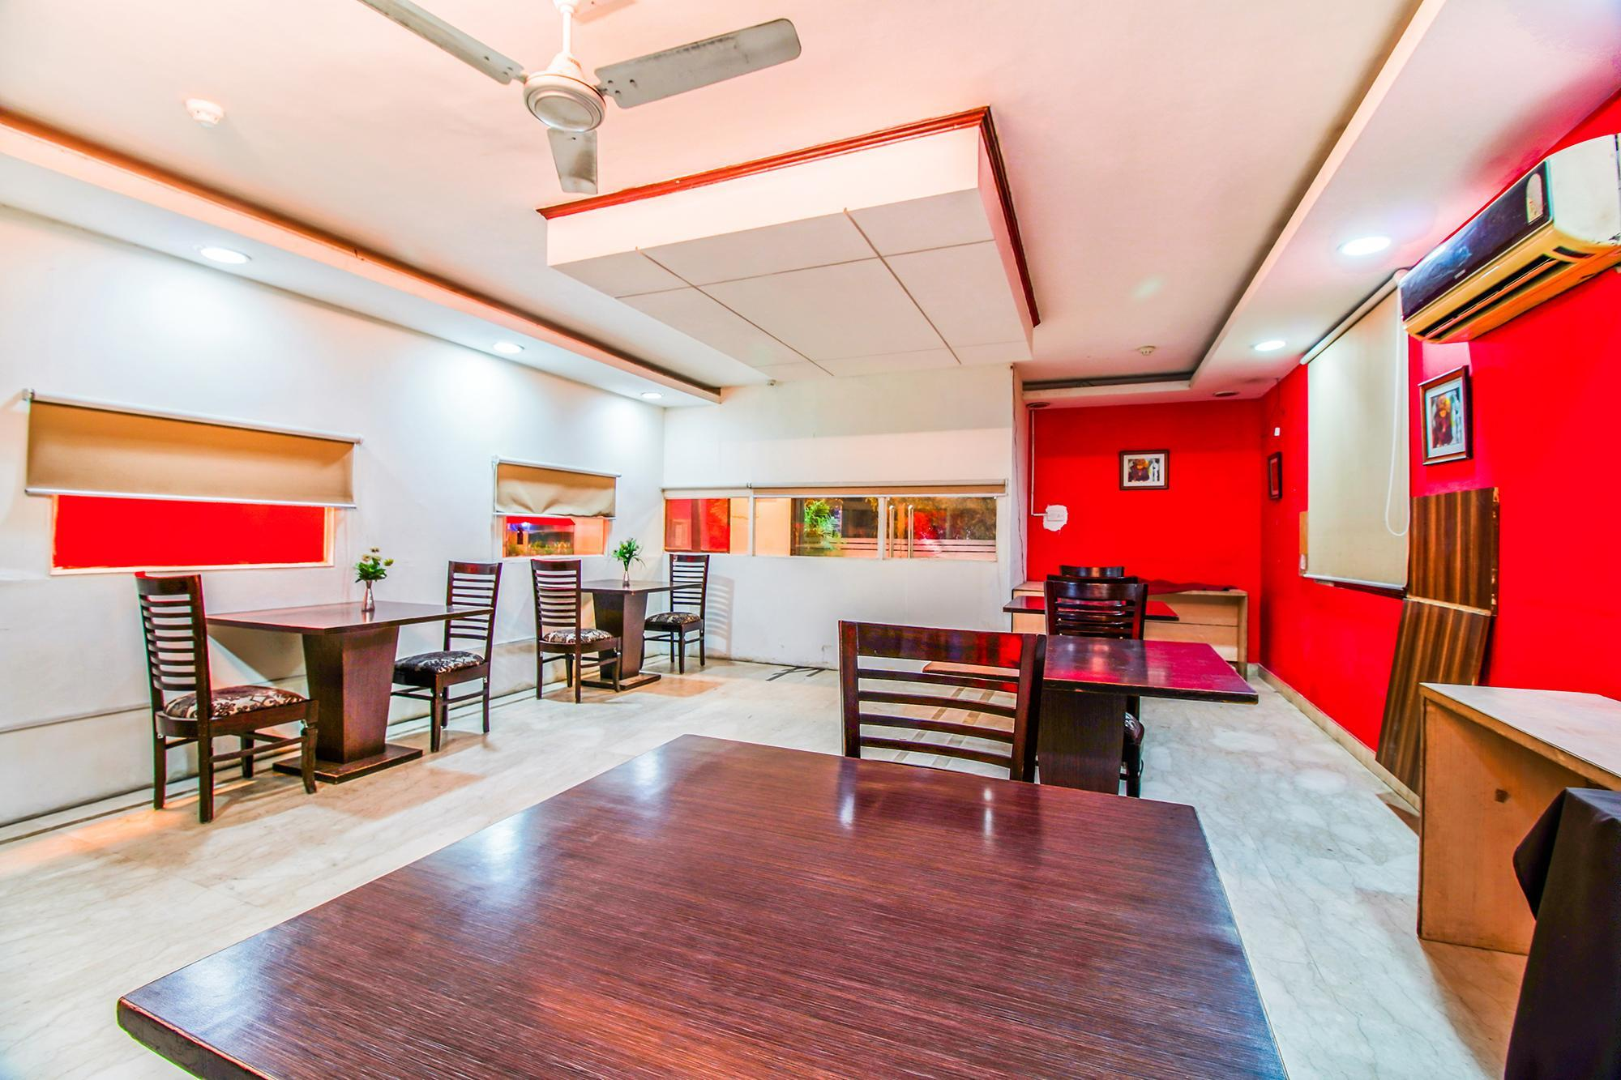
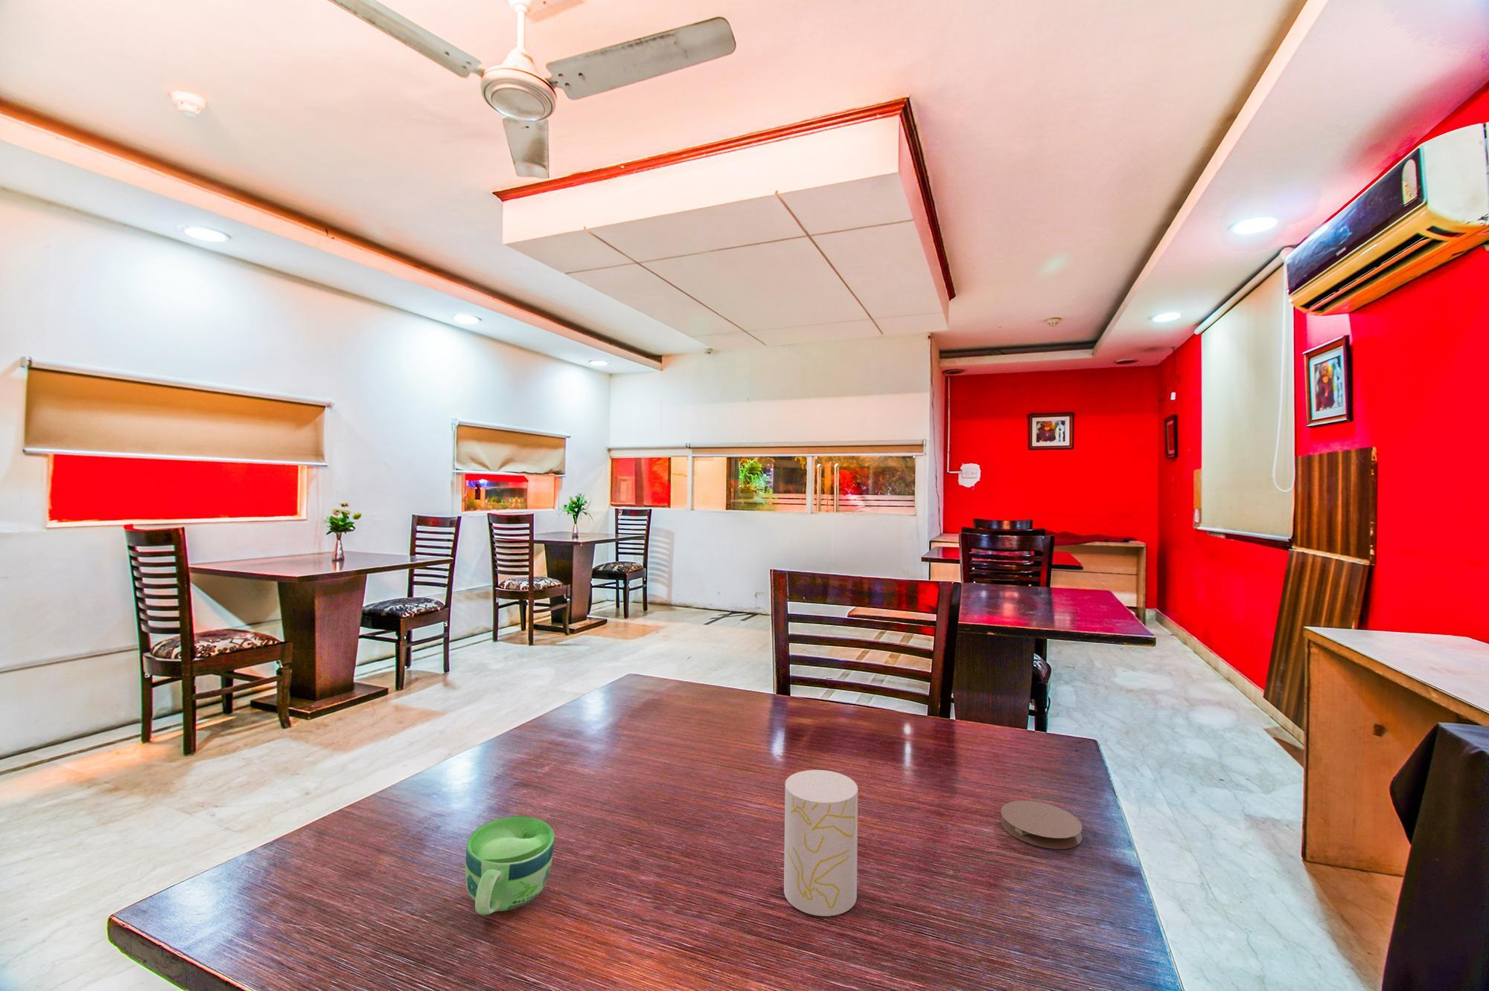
+ cup (820, 838)
+ cup (508, 873)
+ coaster (1040, 823)
